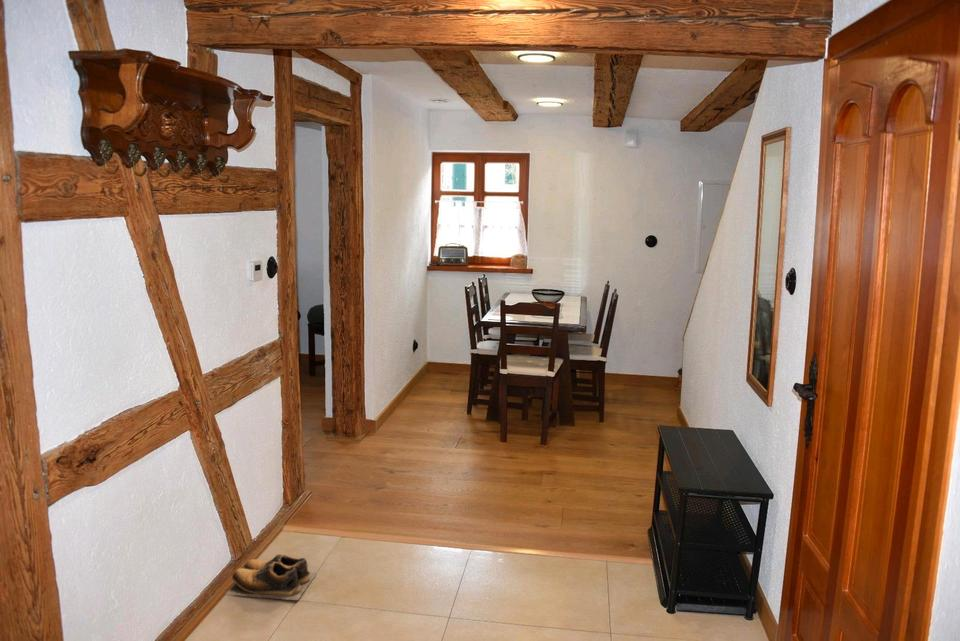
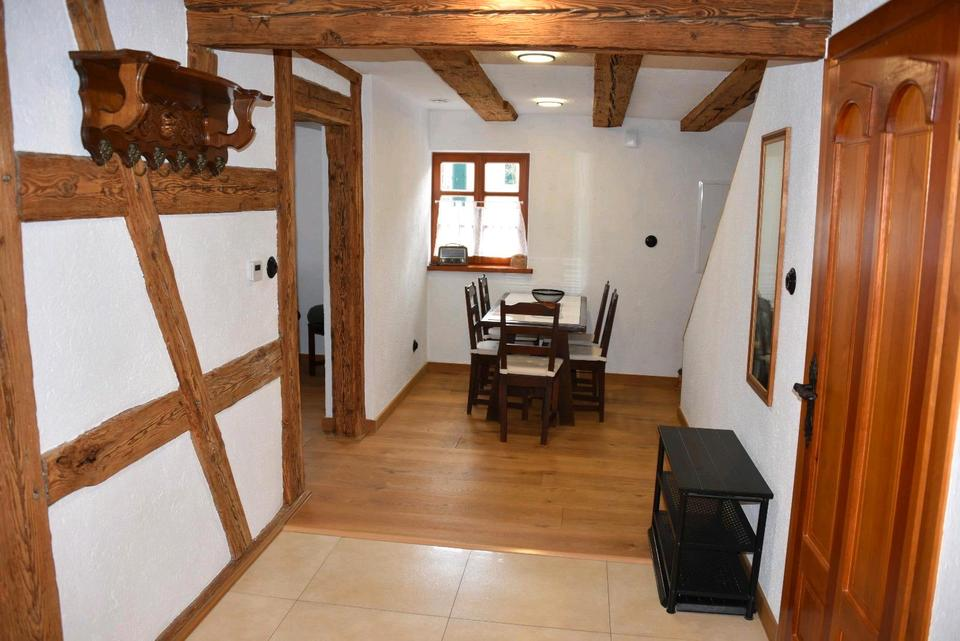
- shoes (272, 571)
